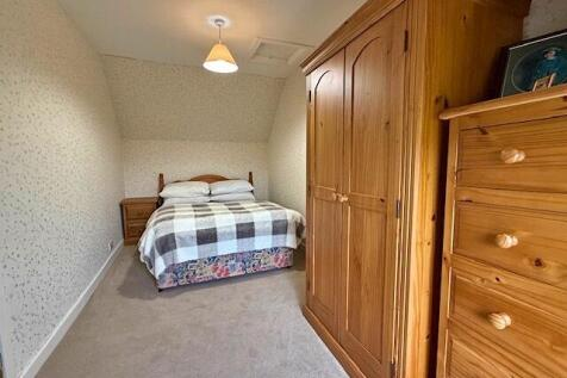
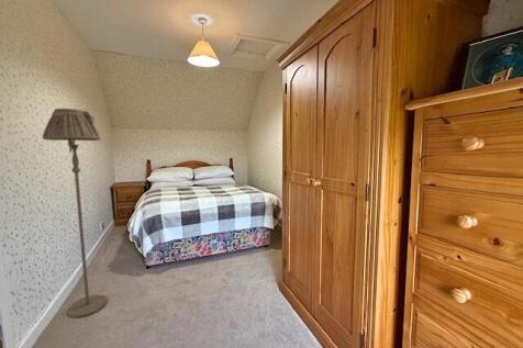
+ floor lamp (79, 212)
